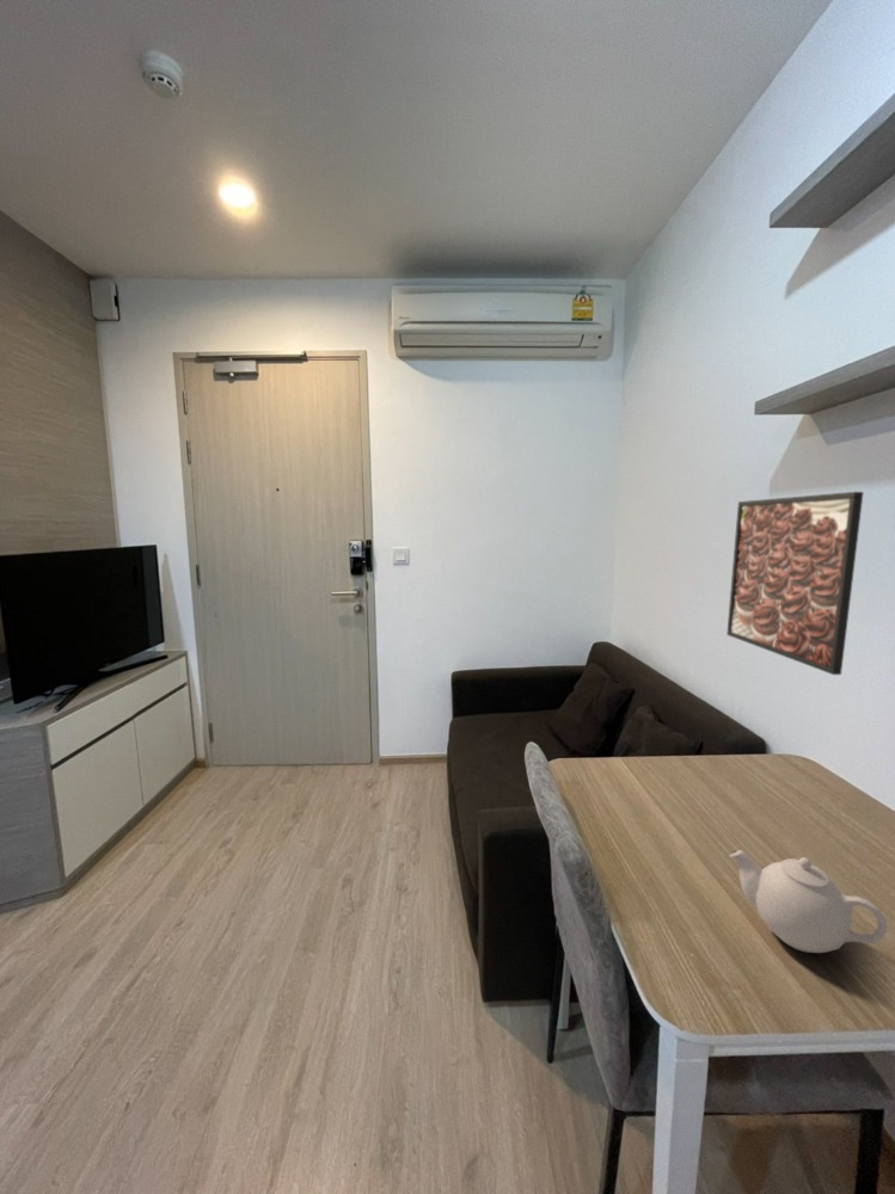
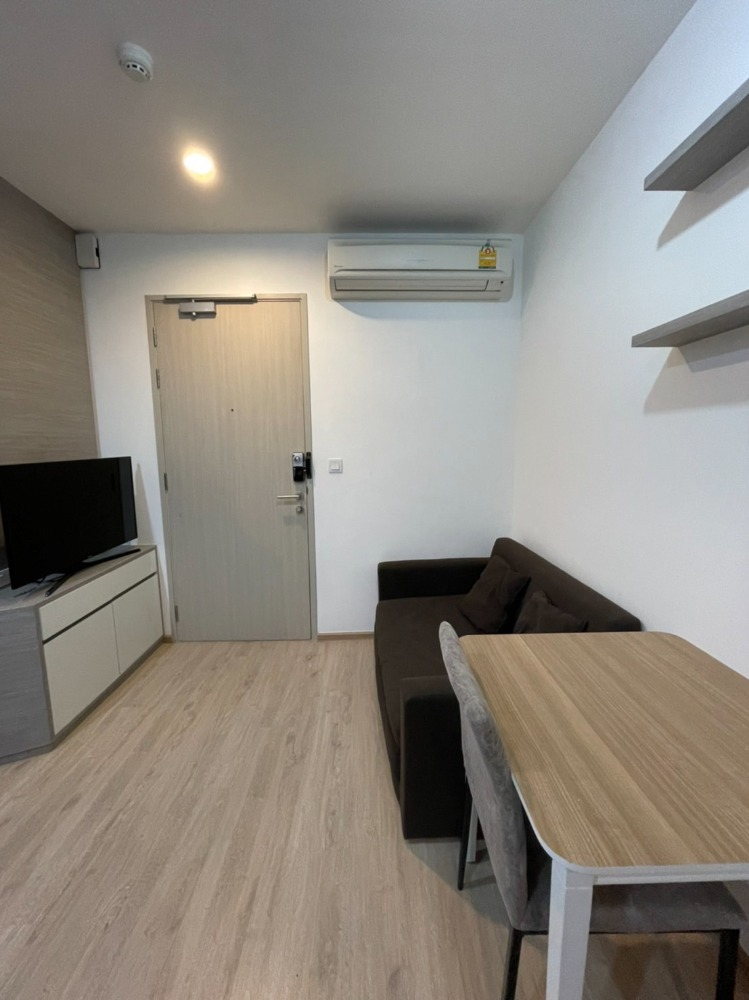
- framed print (781, 576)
- teapot (801, 897)
